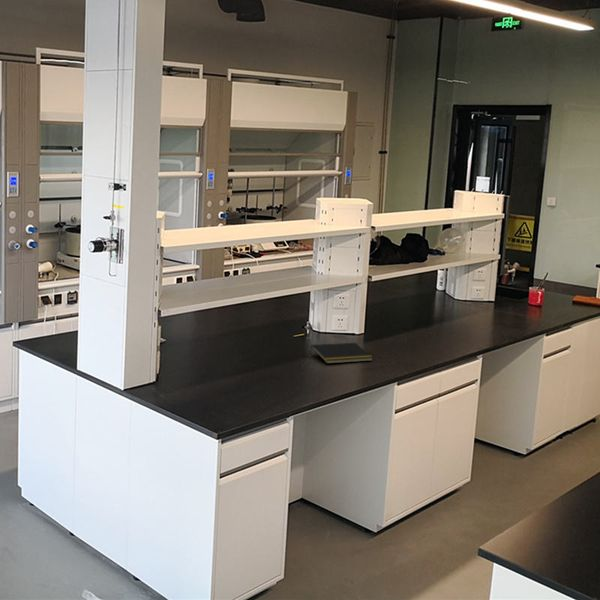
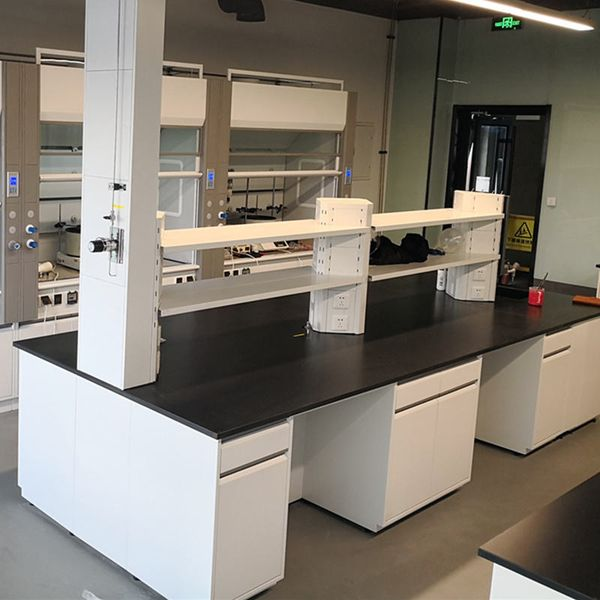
- notepad (341, 352)
